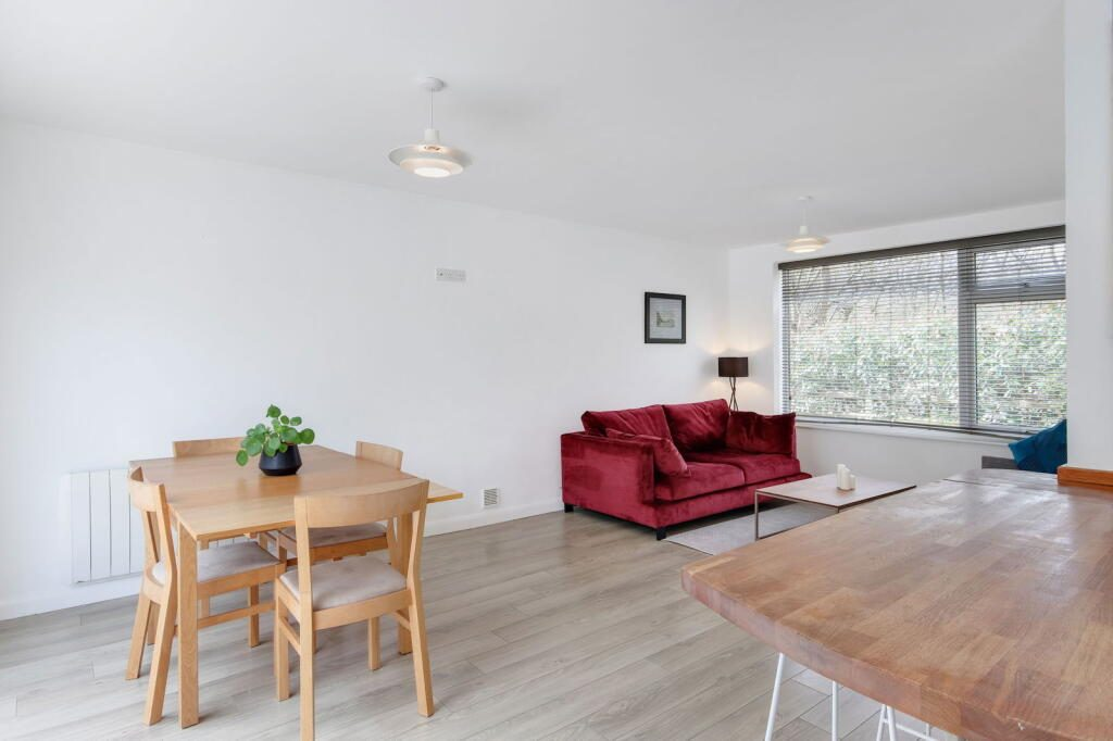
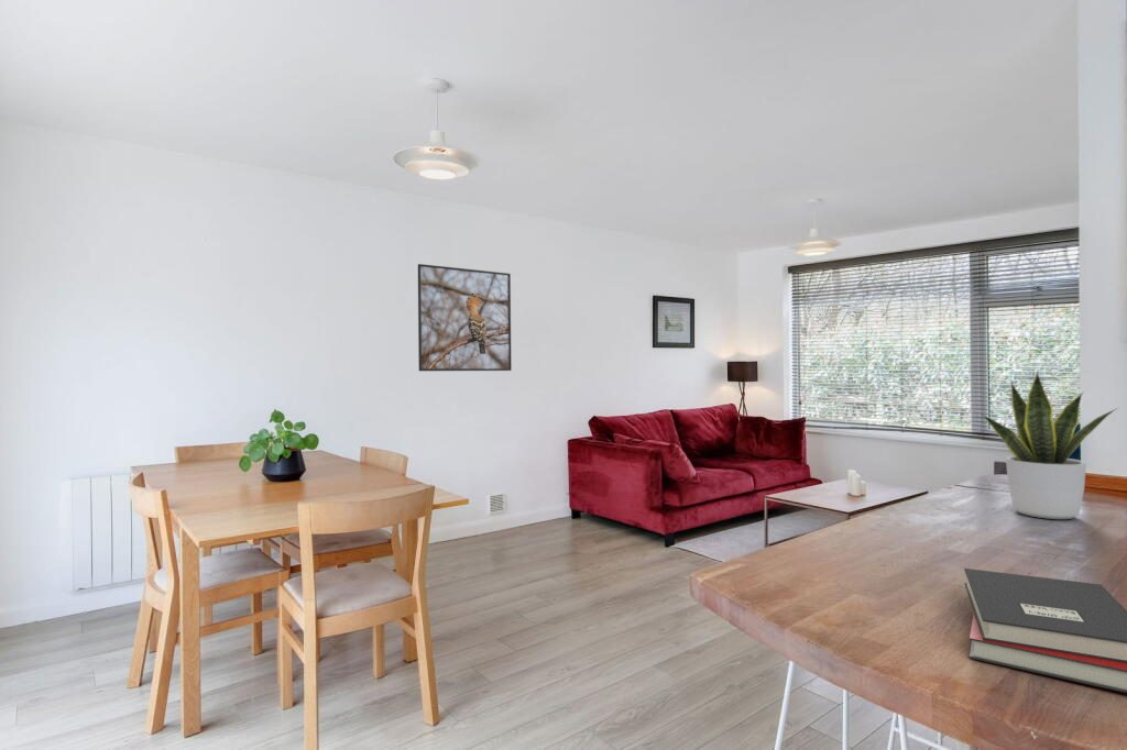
+ potted plant (1047, 441)
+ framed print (467, 320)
+ hardback book (1048, 619)
